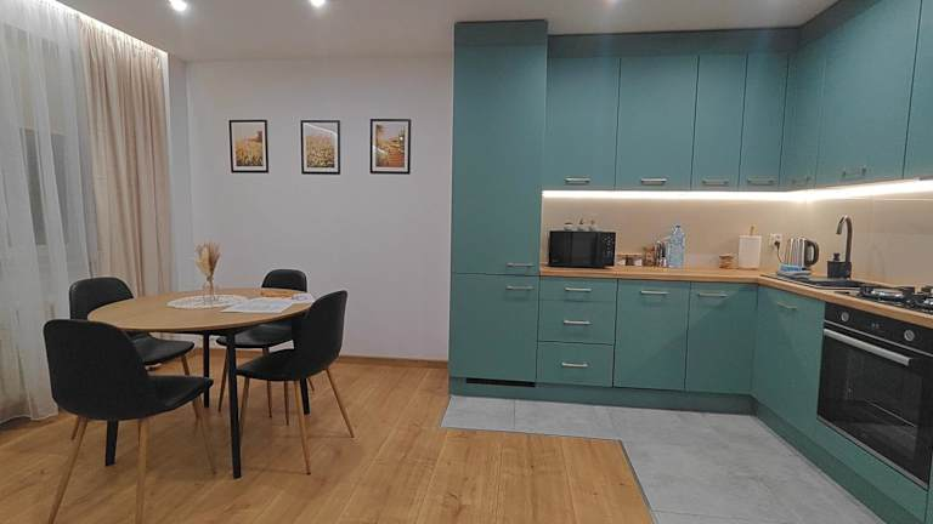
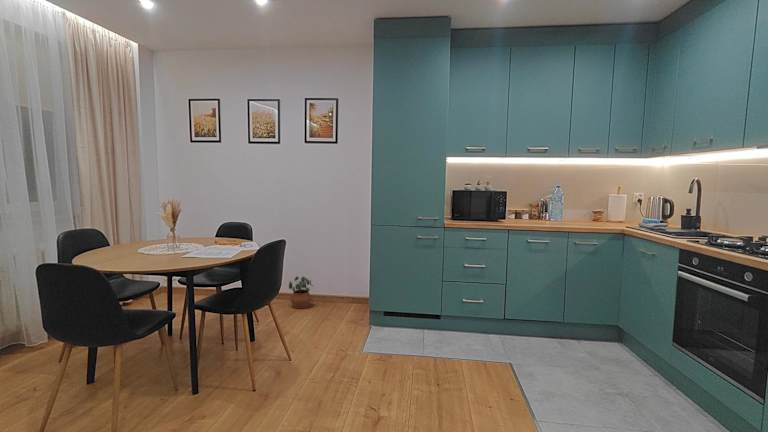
+ potted plant (301, 290)
